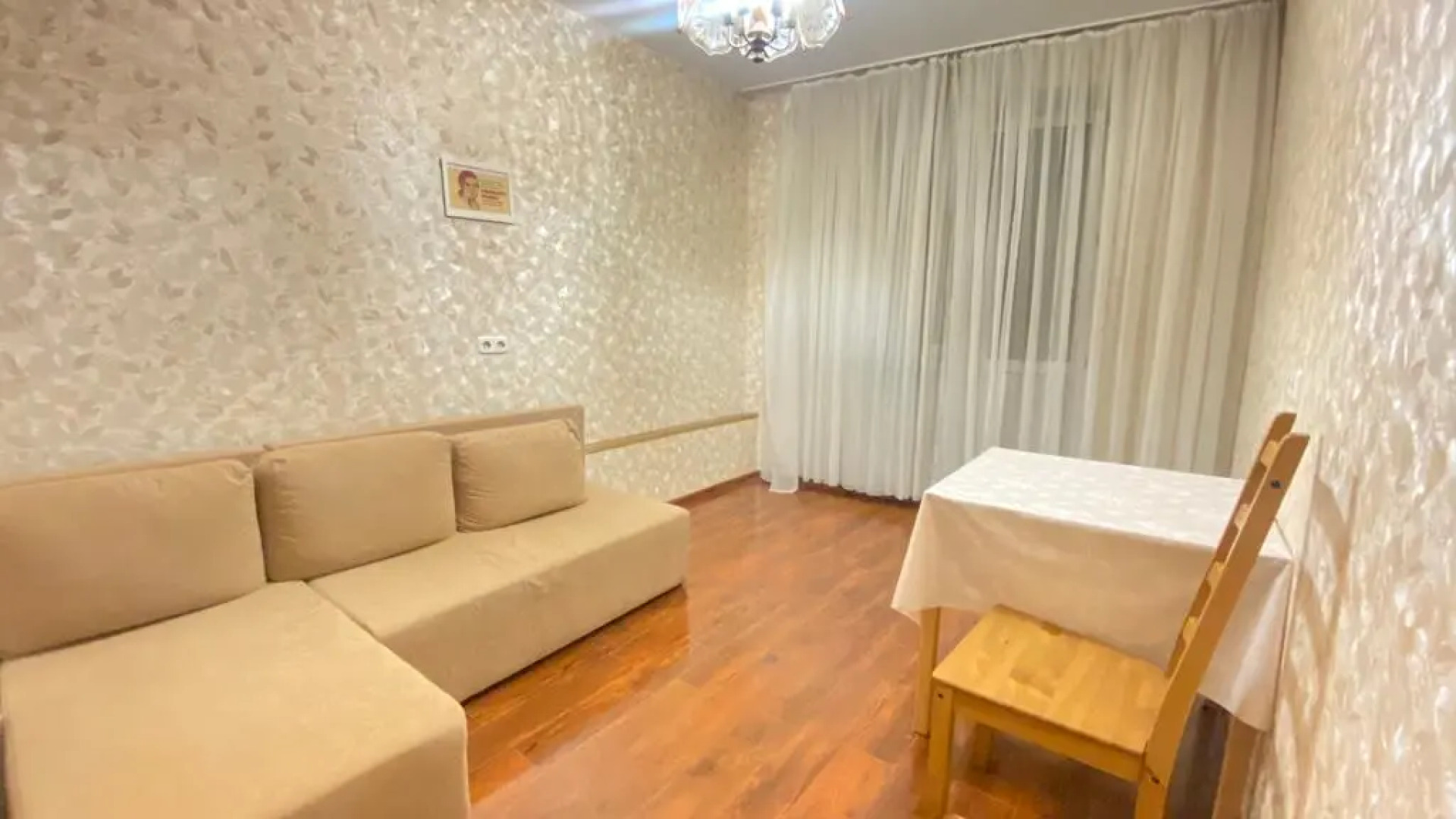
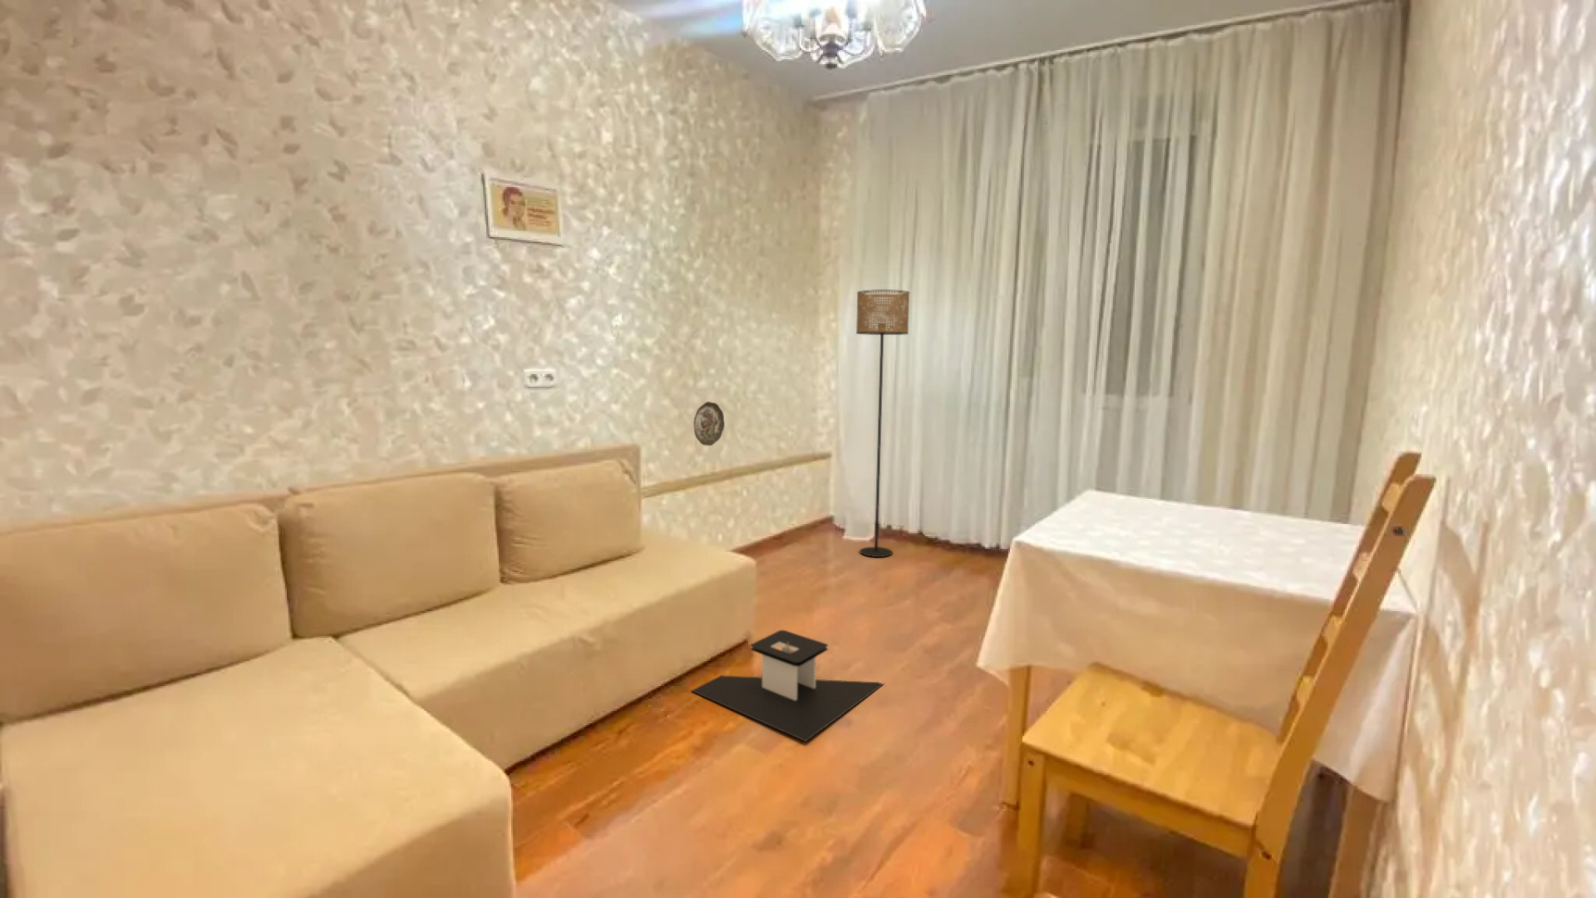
+ decorative plate (707, 423)
+ side table (789, 663)
+ floor lamp (879, 425)
